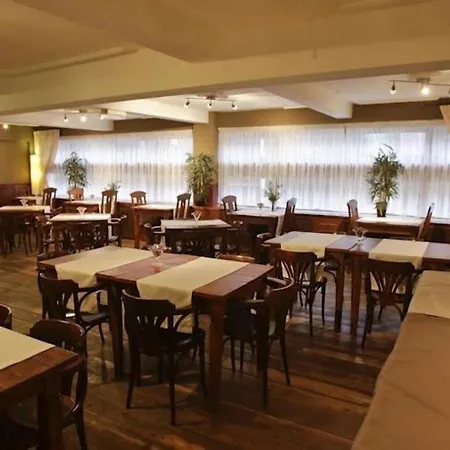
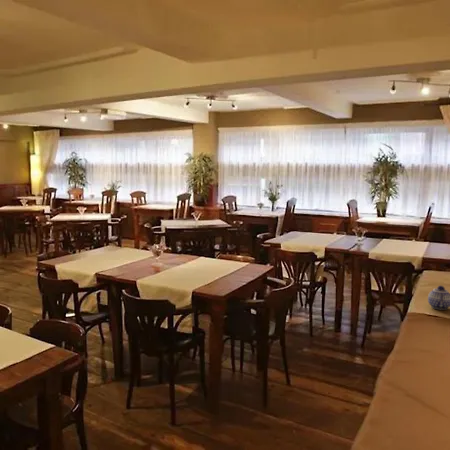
+ teapot (440, 296)
